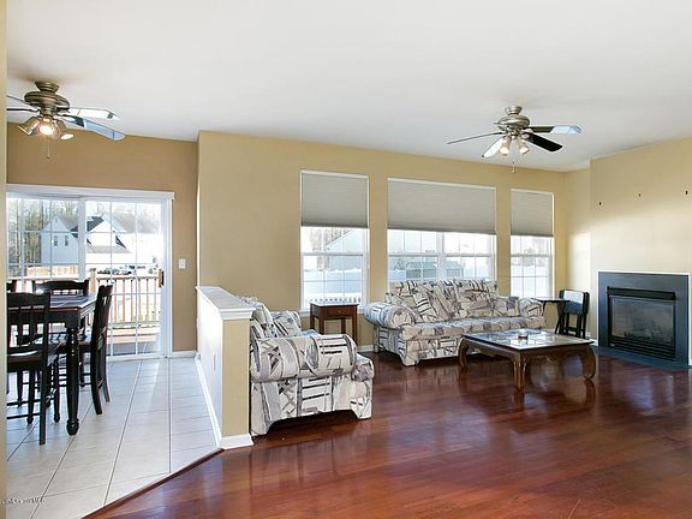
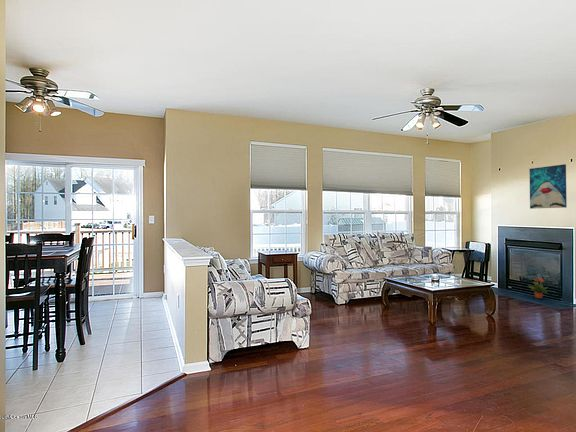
+ wall art (547, 187)
+ potted plant (538, 288)
